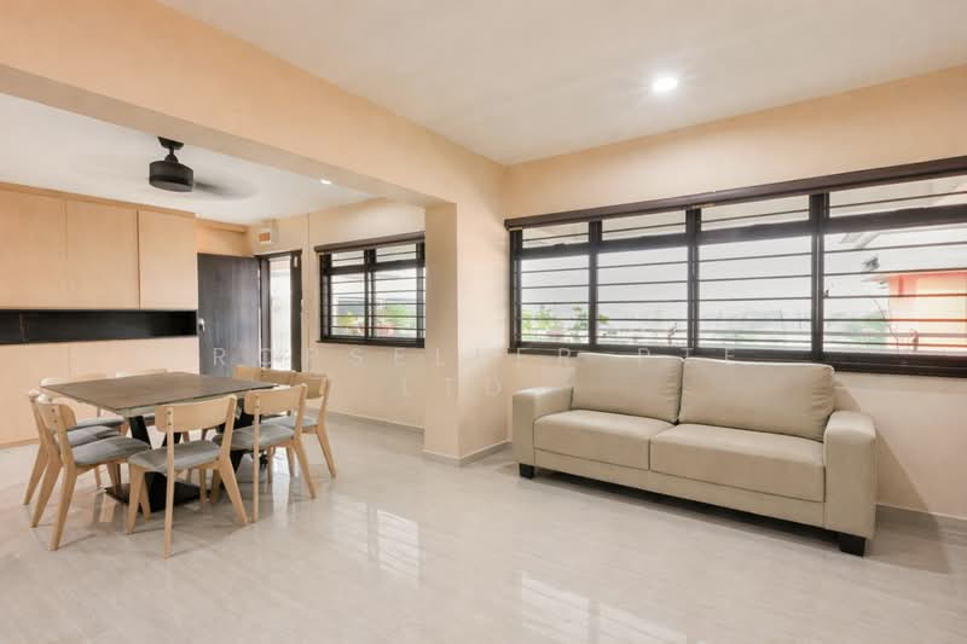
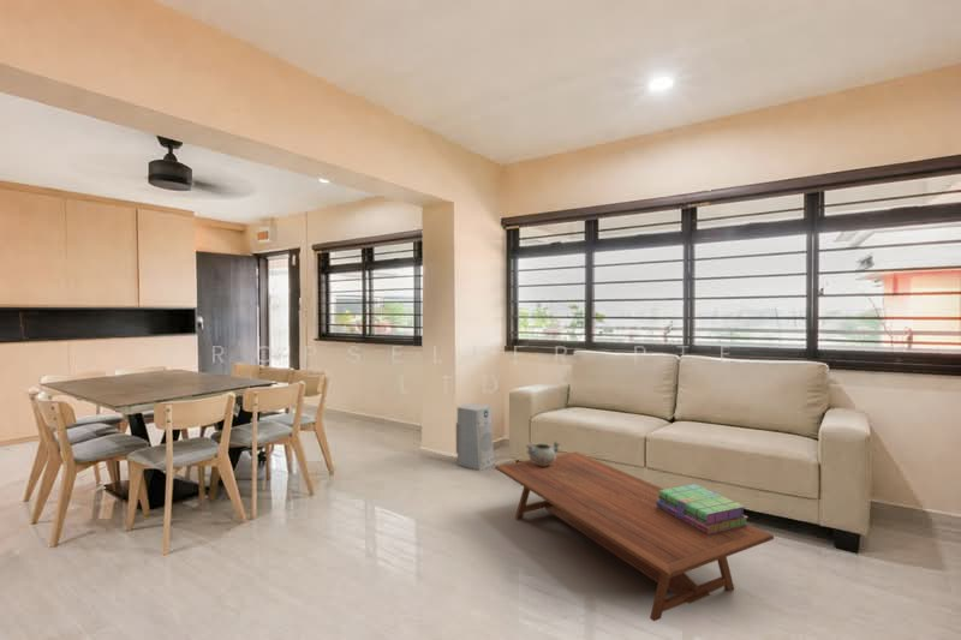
+ stack of books (699, 506)
+ air purifier (474, 435)
+ coffee table (608, 520)
+ decorative bowl (542, 451)
